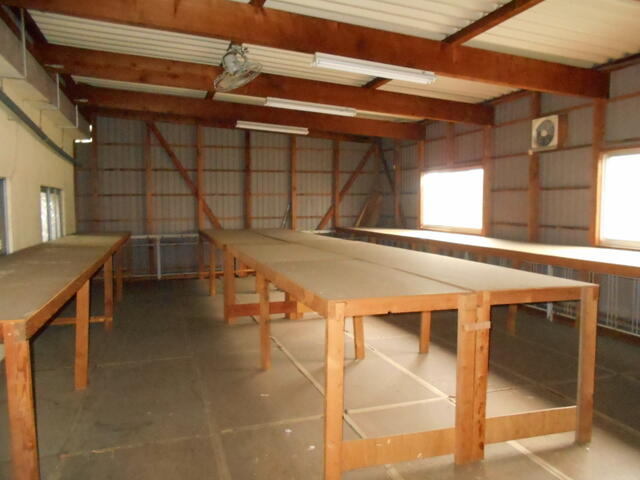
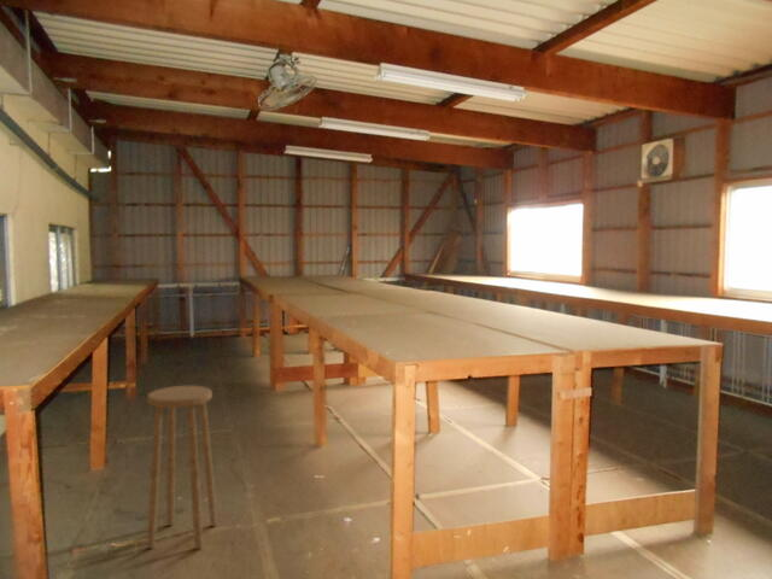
+ stool (174, 464)
